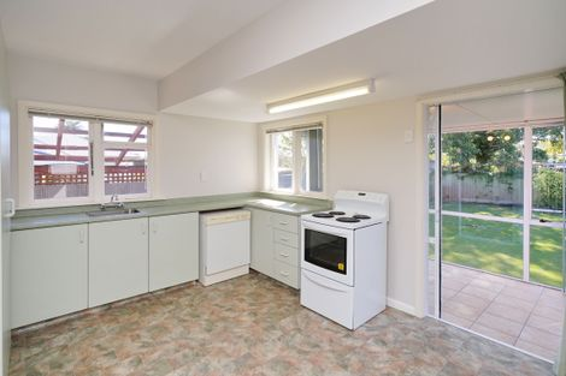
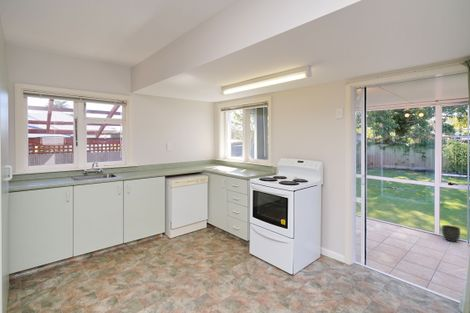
+ planter (451, 233)
